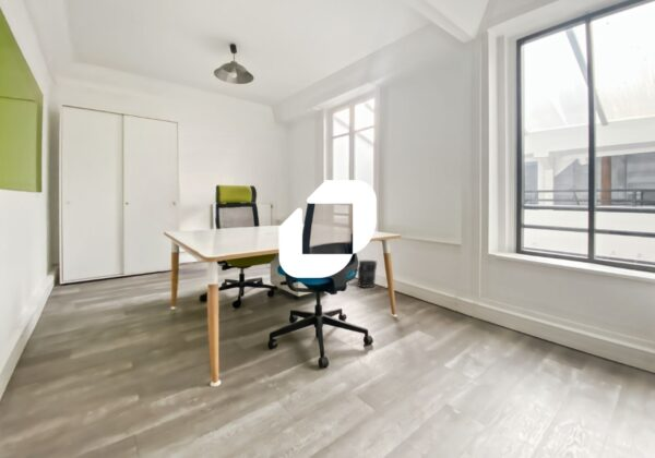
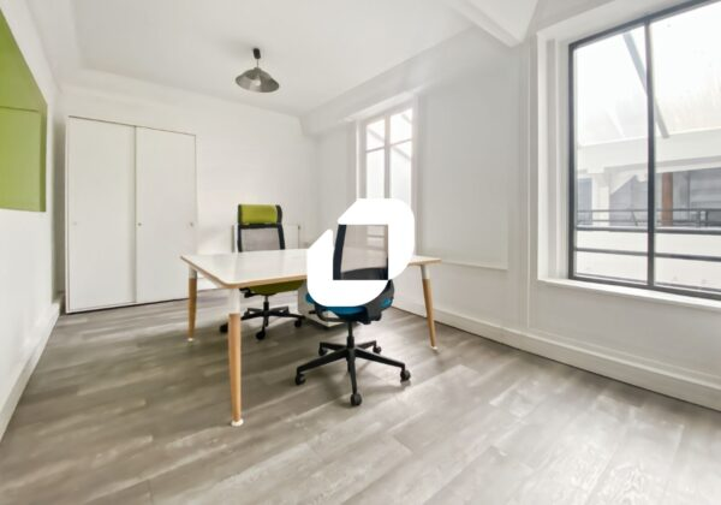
- wastebasket (366, 273)
